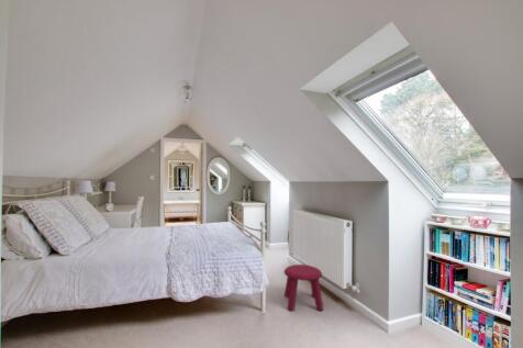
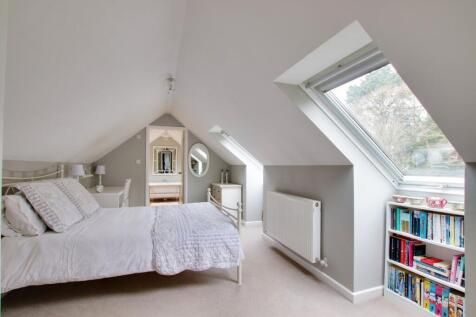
- stool (297, 285)
